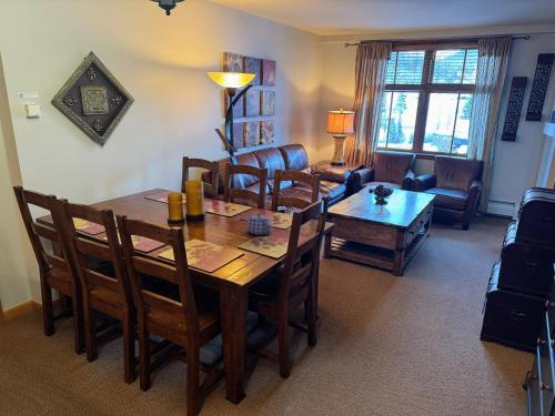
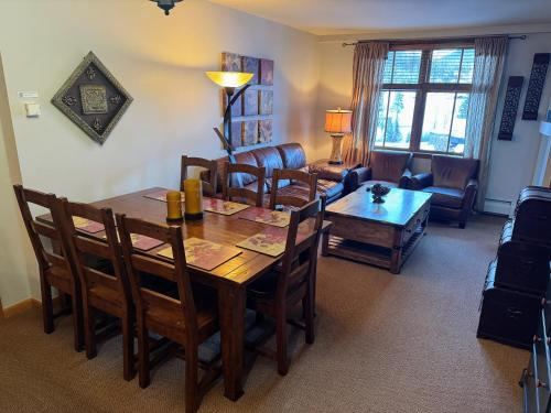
- teapot (258, 222)
